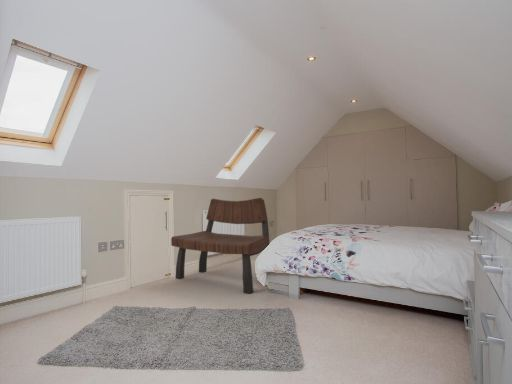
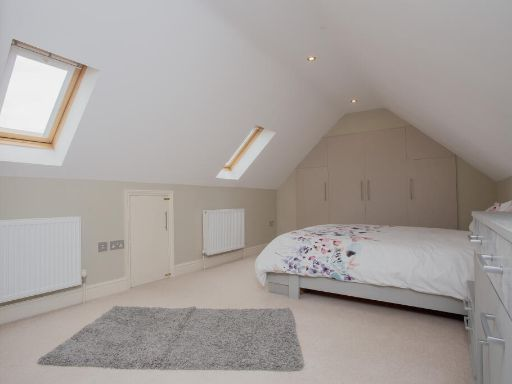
- bench (223, 239)
